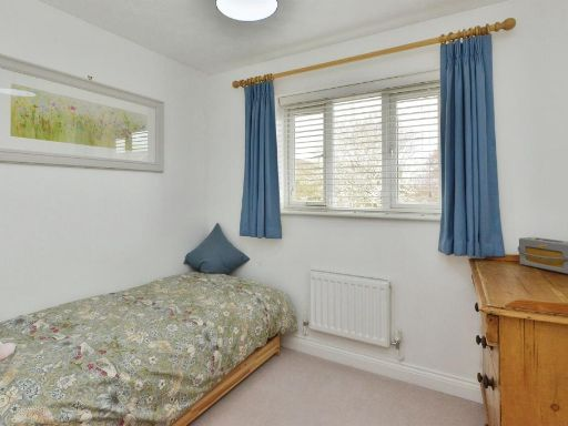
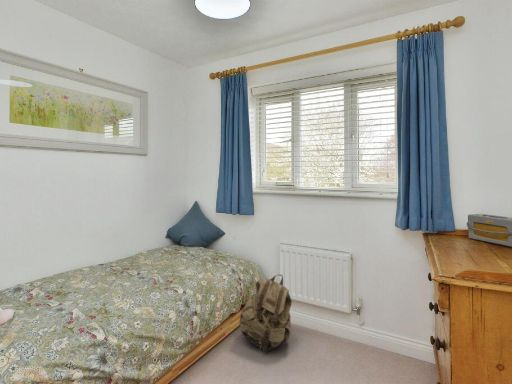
+ backpack (265, 307)
